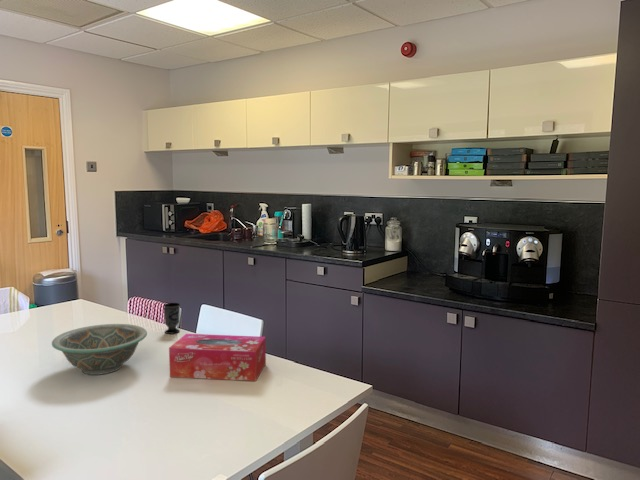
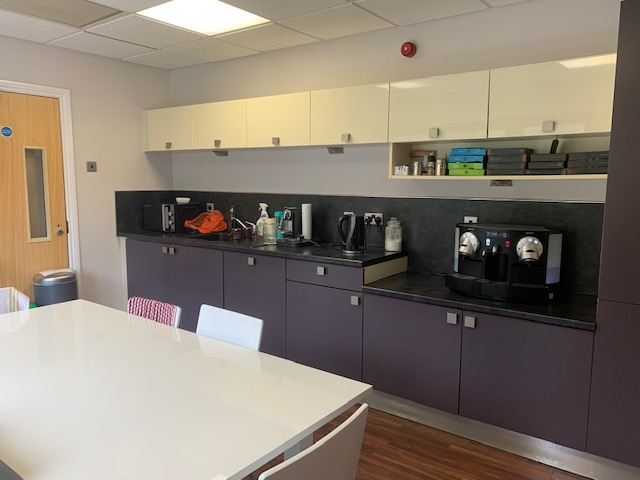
- decorative bowl (101, 352)
- tissue box (219, 356)
- cup (172, 318)
